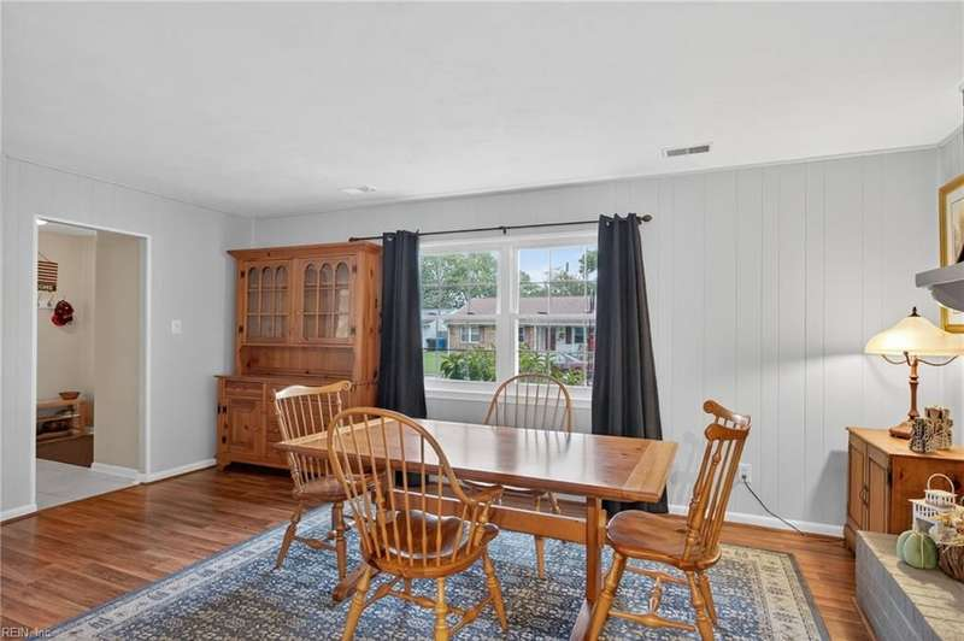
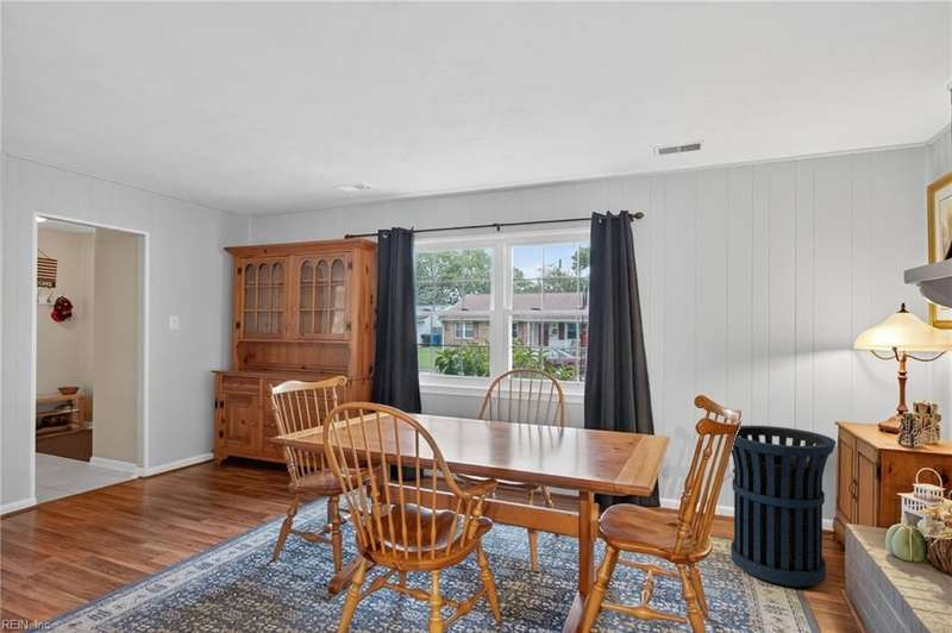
+ trash can (776, 502)
